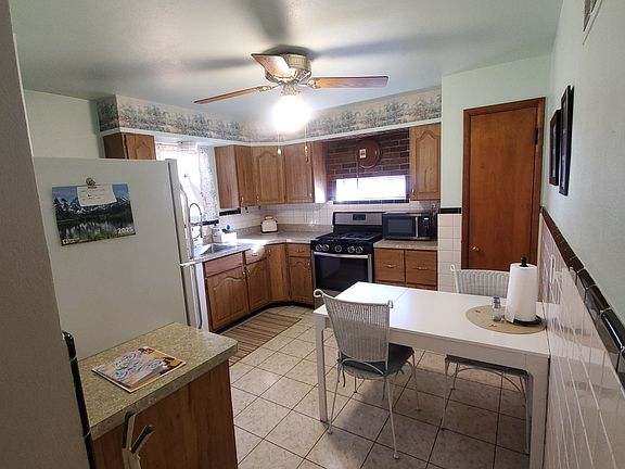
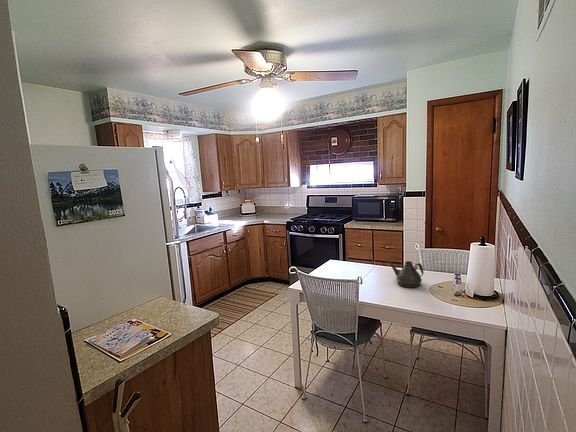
+ teapot (404, 271)
